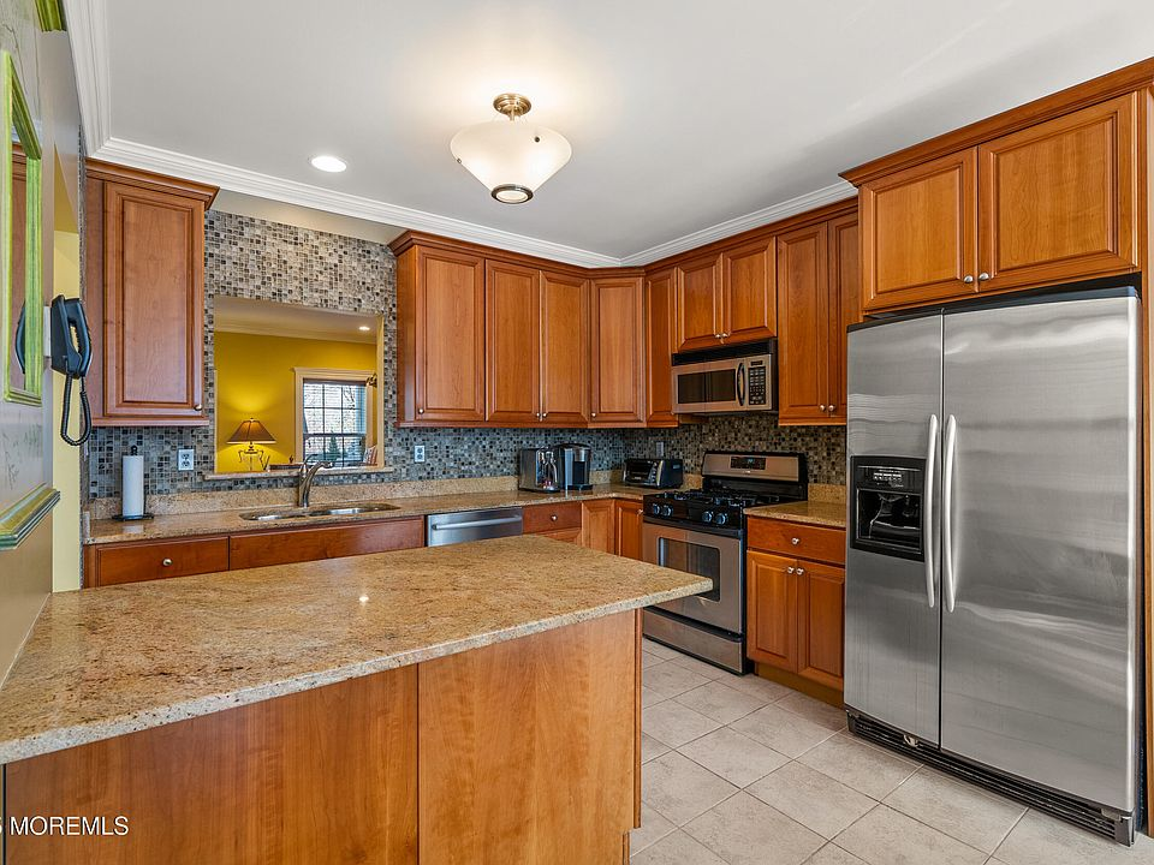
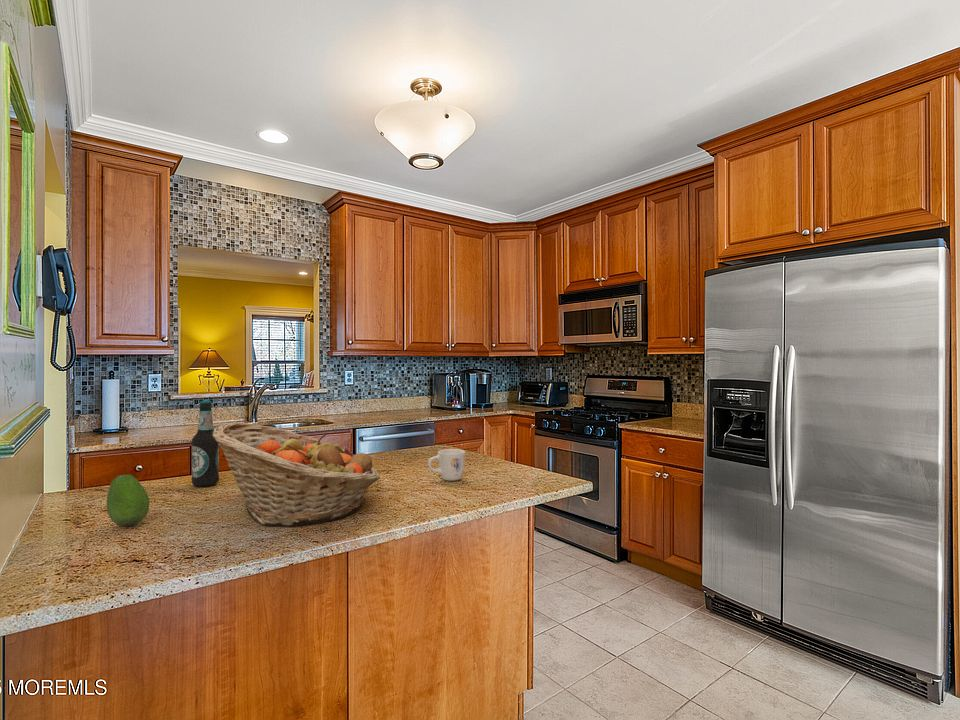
+ bottle (205, 442)
+ mug (446, 465)
+ fruit (128, 499)
+ fruit basket (298, 465)
